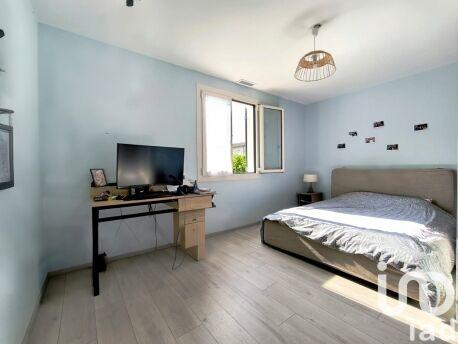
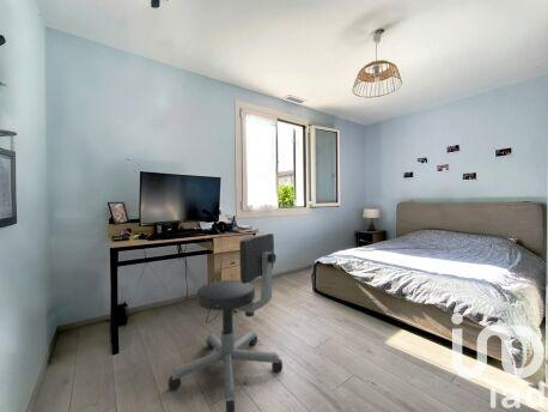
+ office chair (231, 301)
